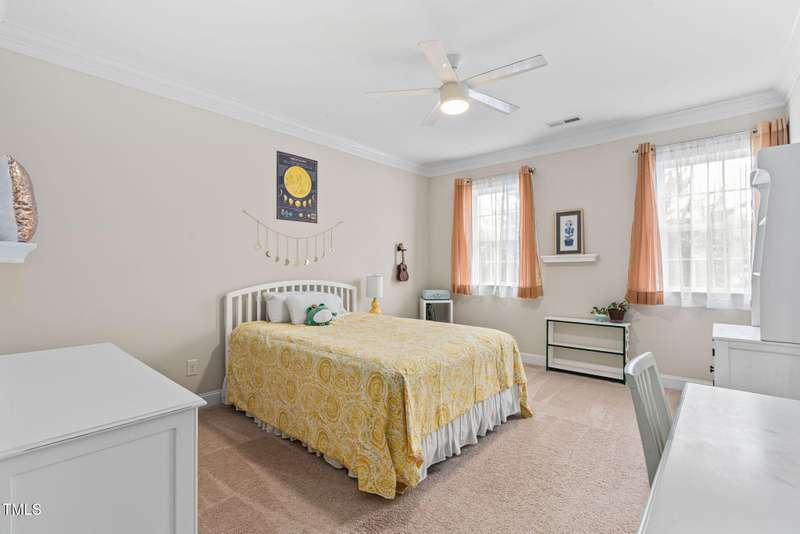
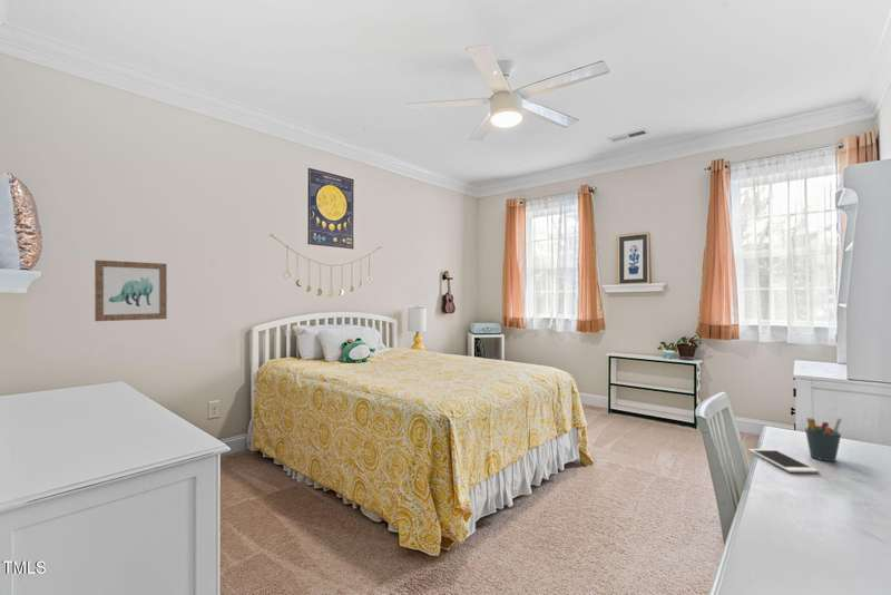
+ pen holder (822, 436)
+ wall art (133, 291)
+ cell phone (781, 459)
